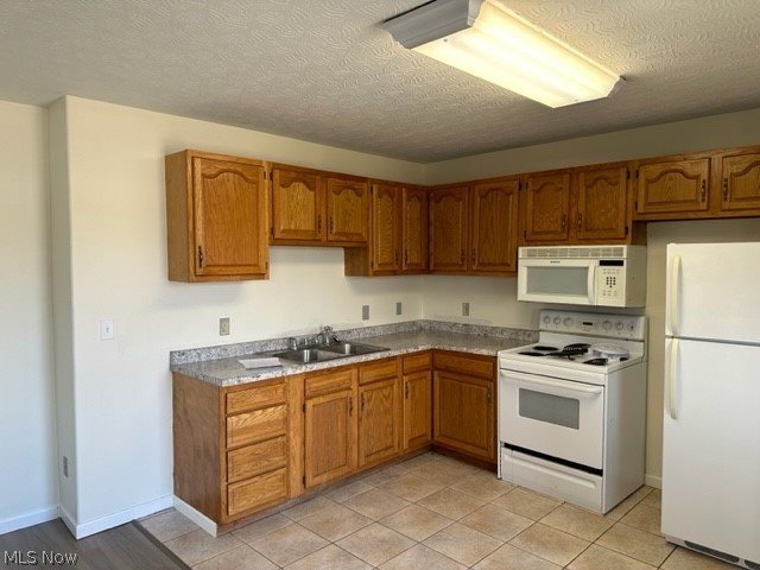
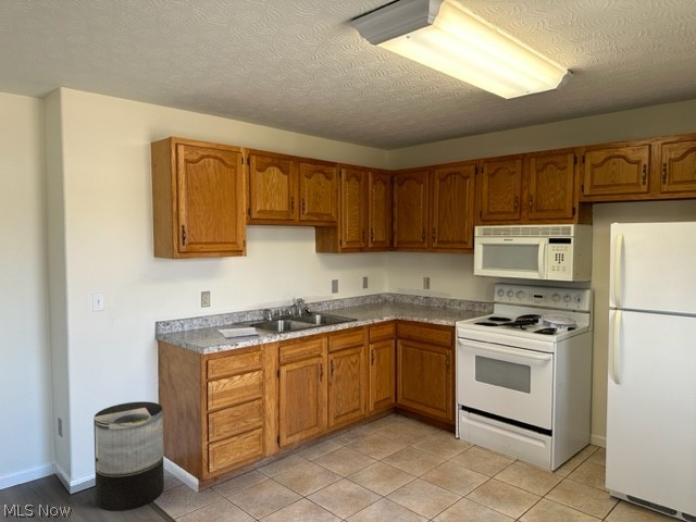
+ trash can (129, 452)
